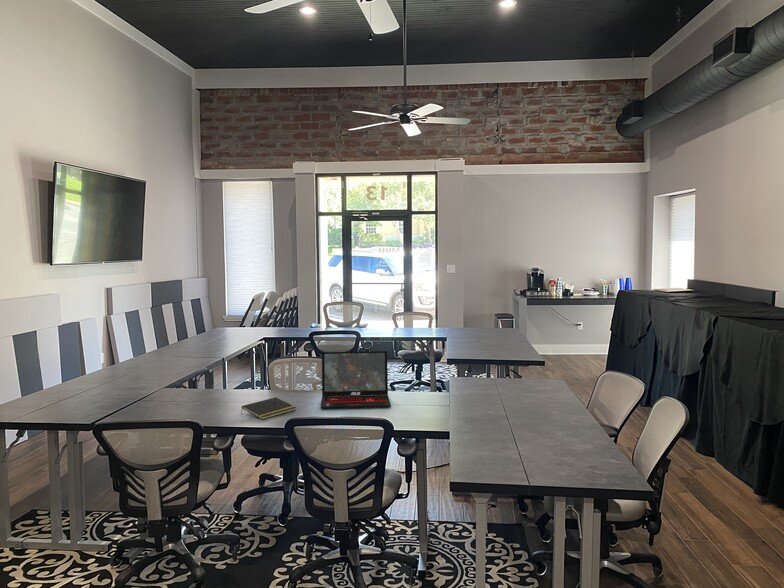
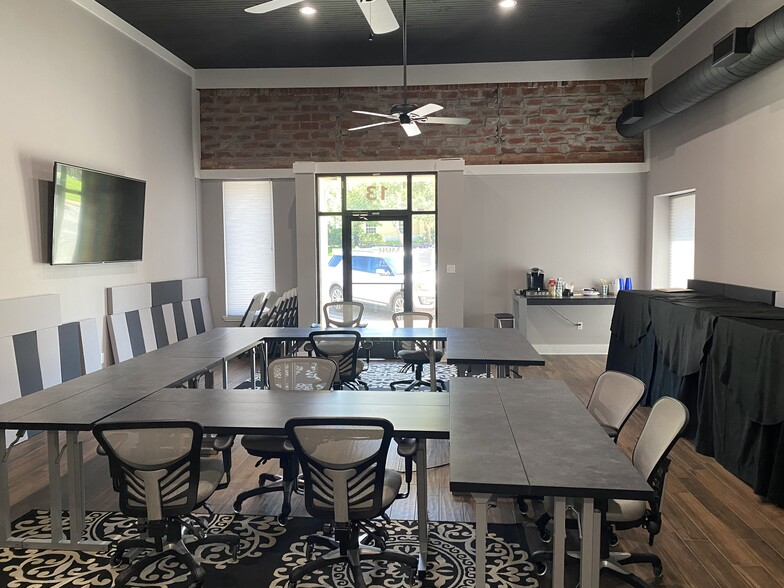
- laptop (355, 379)
- notepad (269, 407)
